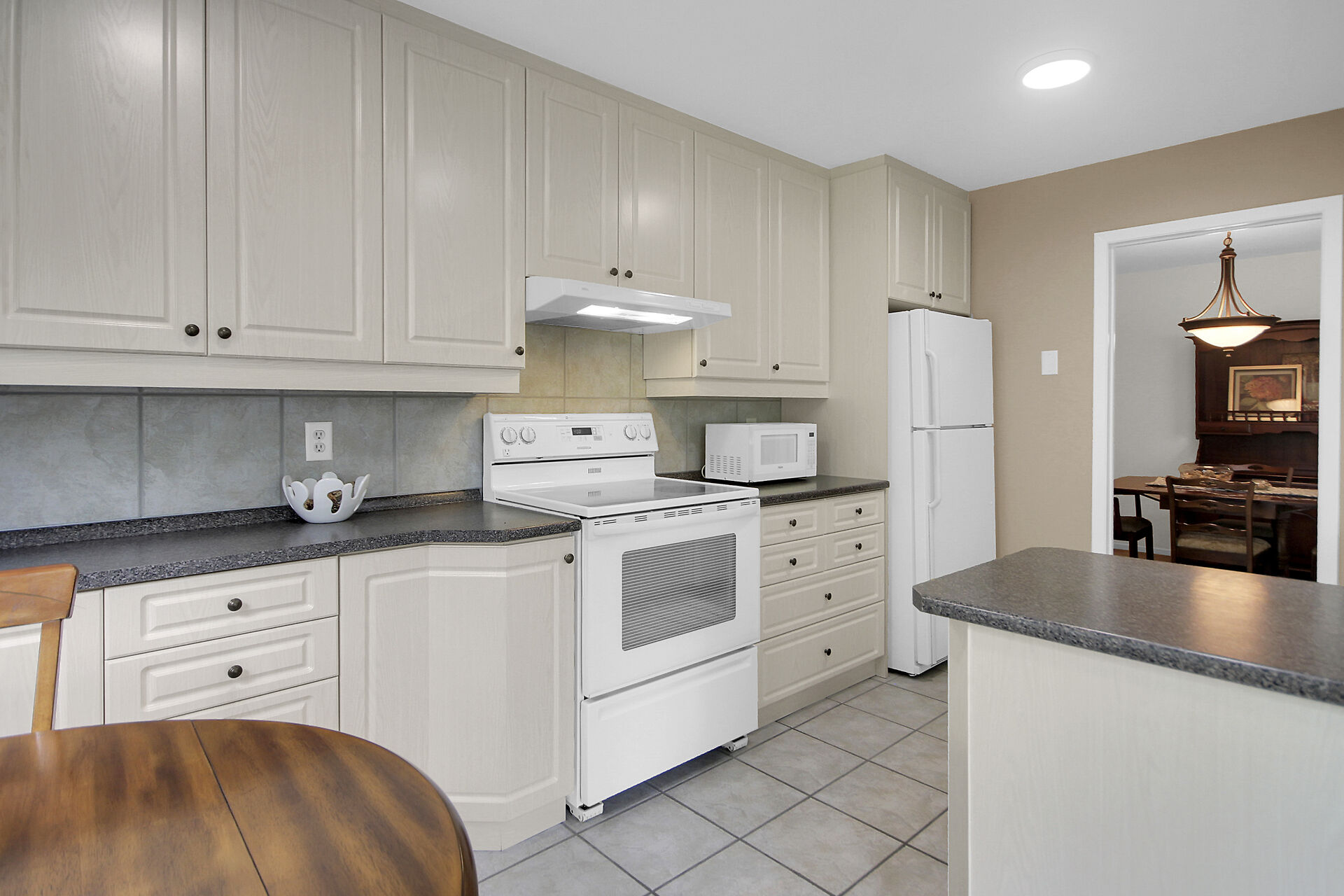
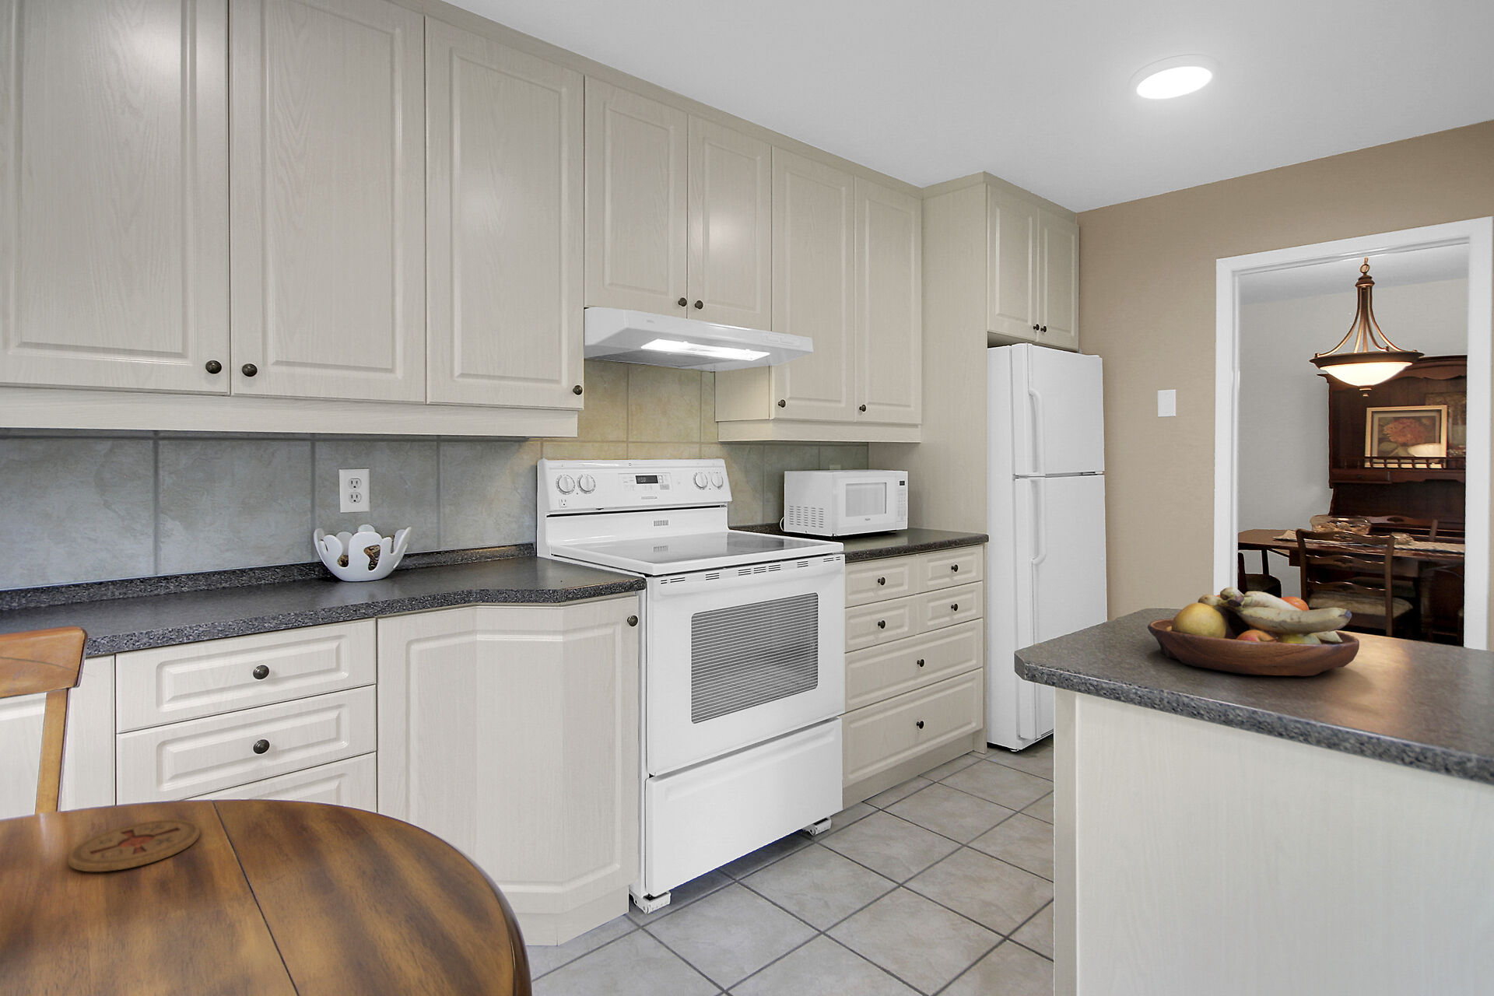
+ fruit bowl (1249, 624)
+ coaster (136, 844)
